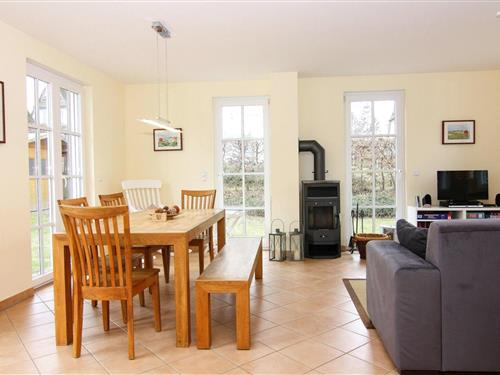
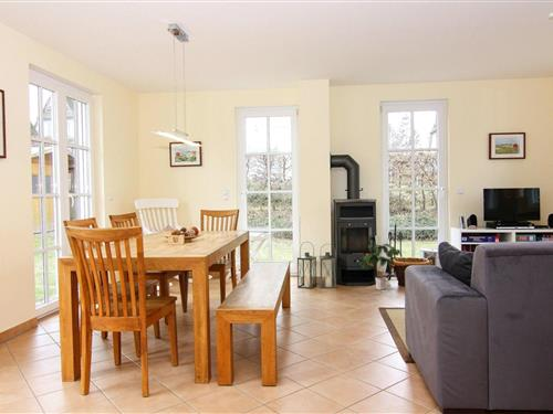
+ potted plant (380, 265)
